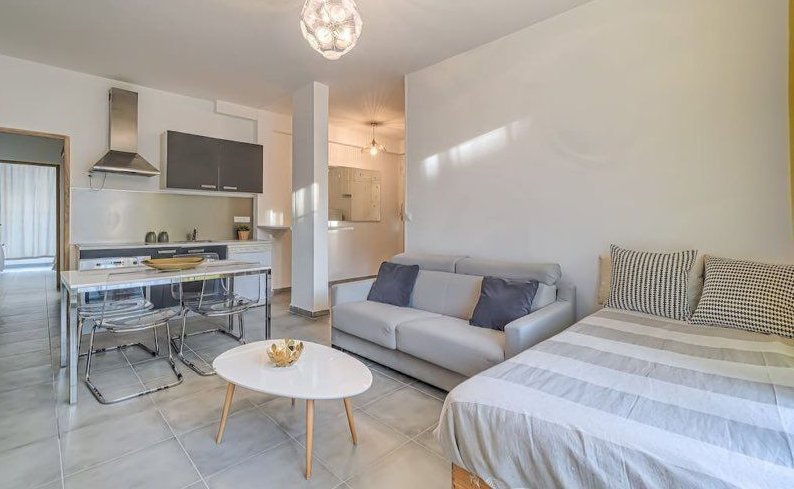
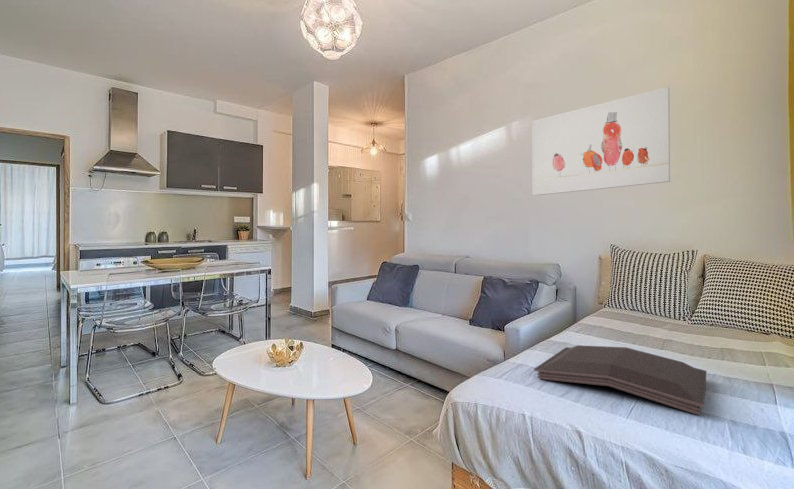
+ serving tray (619, 367)
+ wall art (593, 147)
